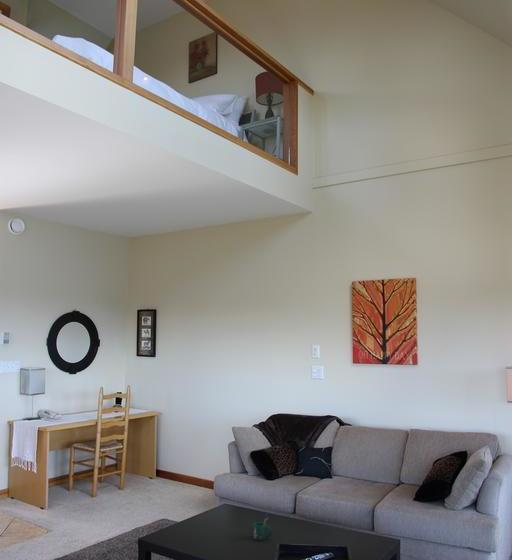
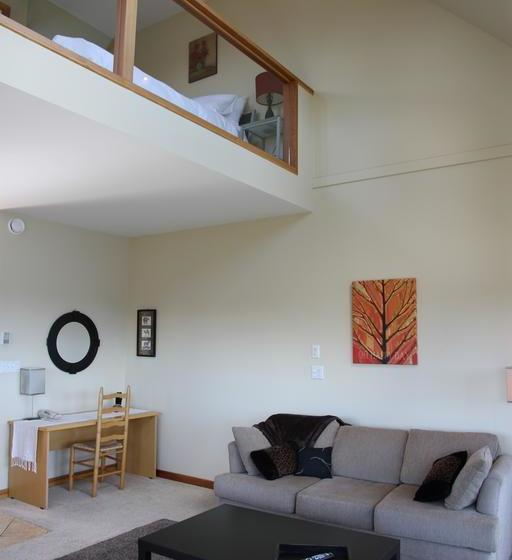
- mug (262, 525)
